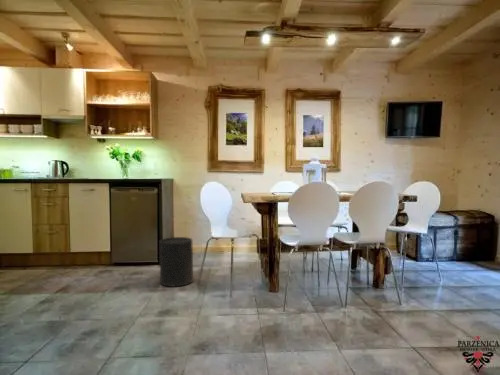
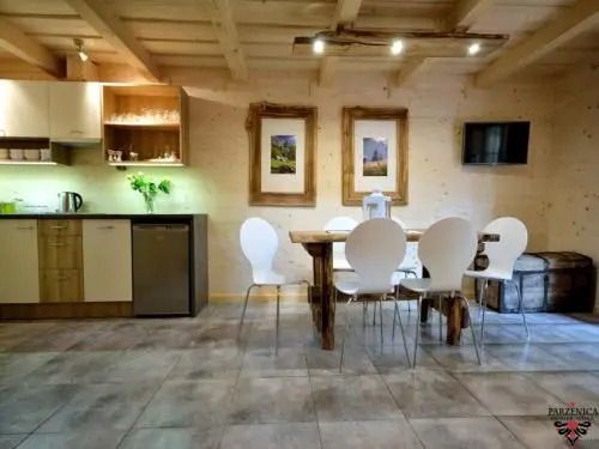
- trash can (176, 260)
